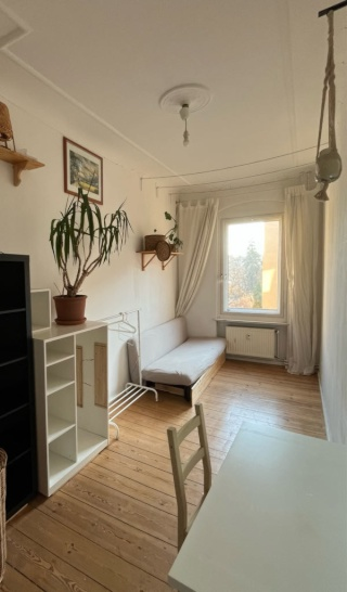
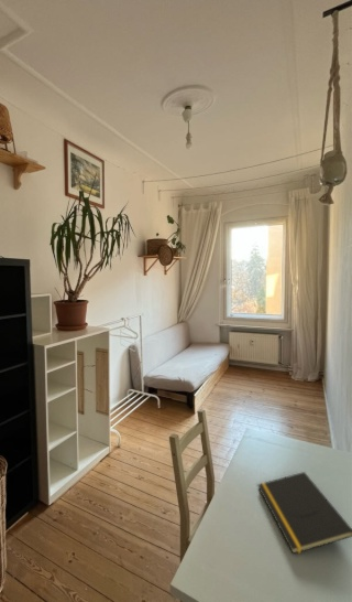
+ notepad (299, 506)
